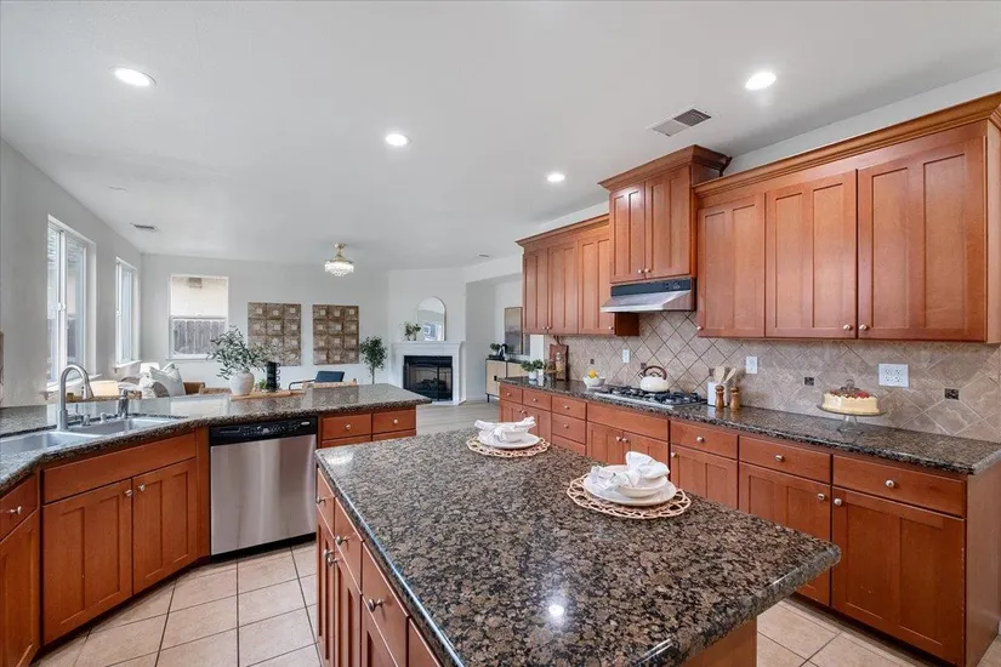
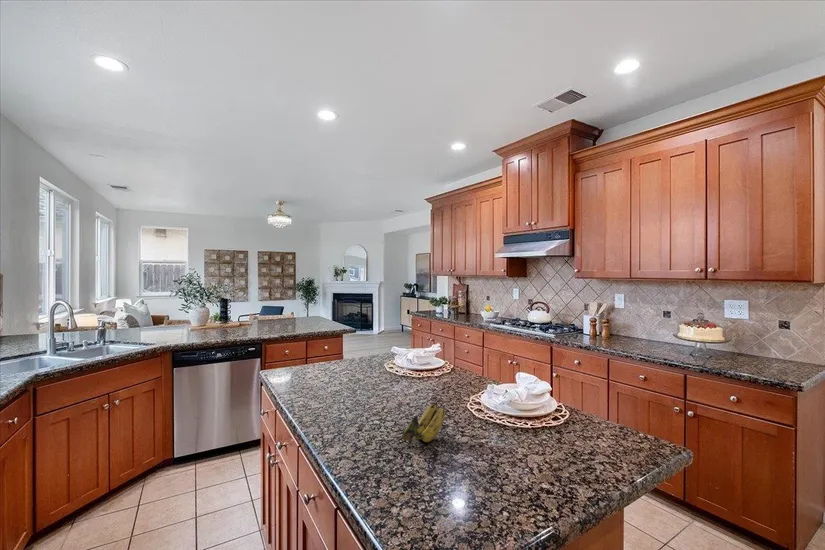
+ banana (424, 424)
